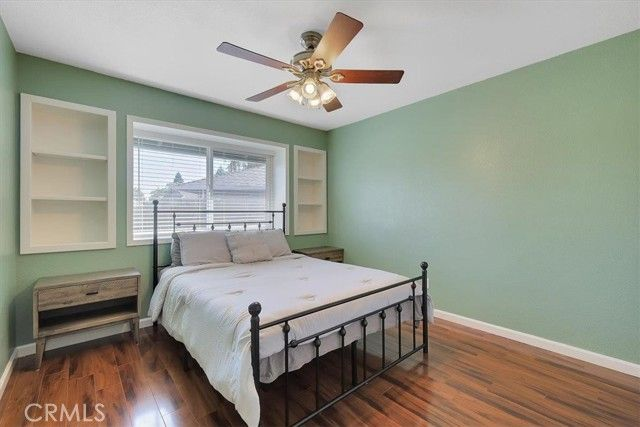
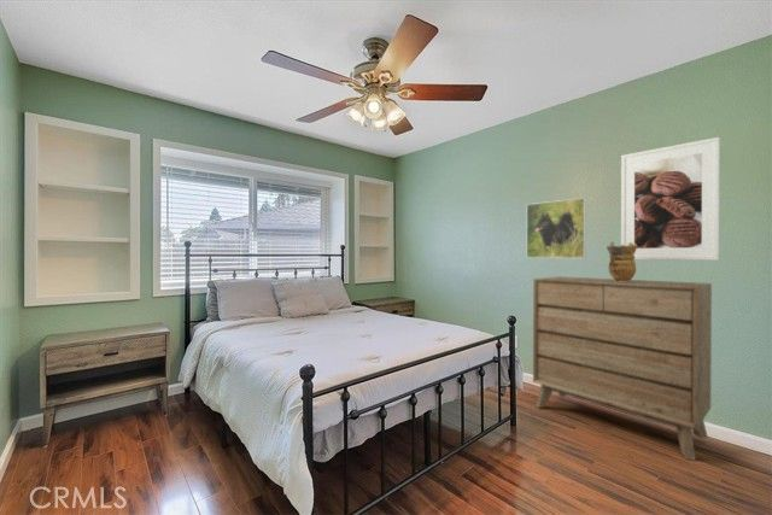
+ dresser (613, 350)
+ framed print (666, 203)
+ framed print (554, 229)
+ vase (621, 259)
